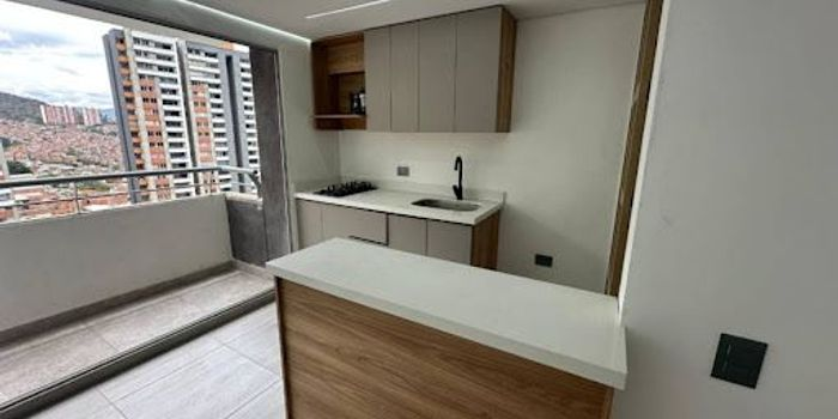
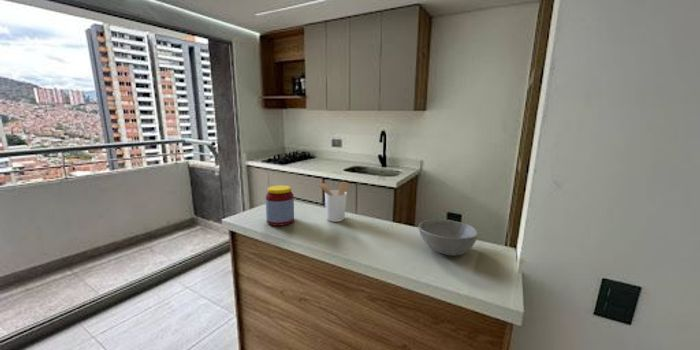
+ utensil holder (331, 200)
+ jar (280, 204)
+ bowl (446, 238)
